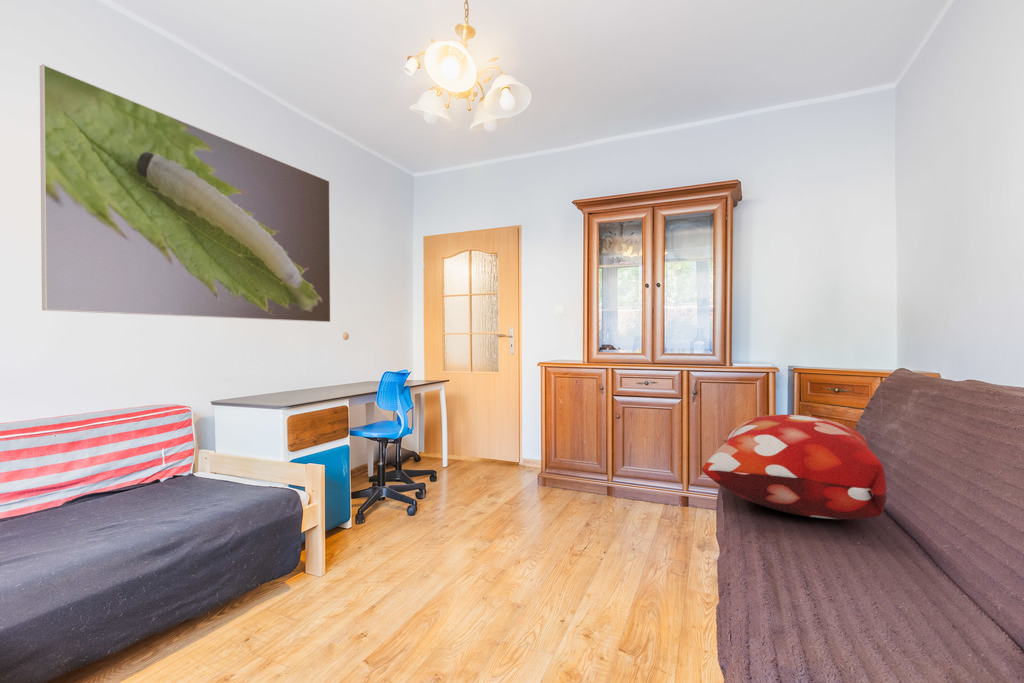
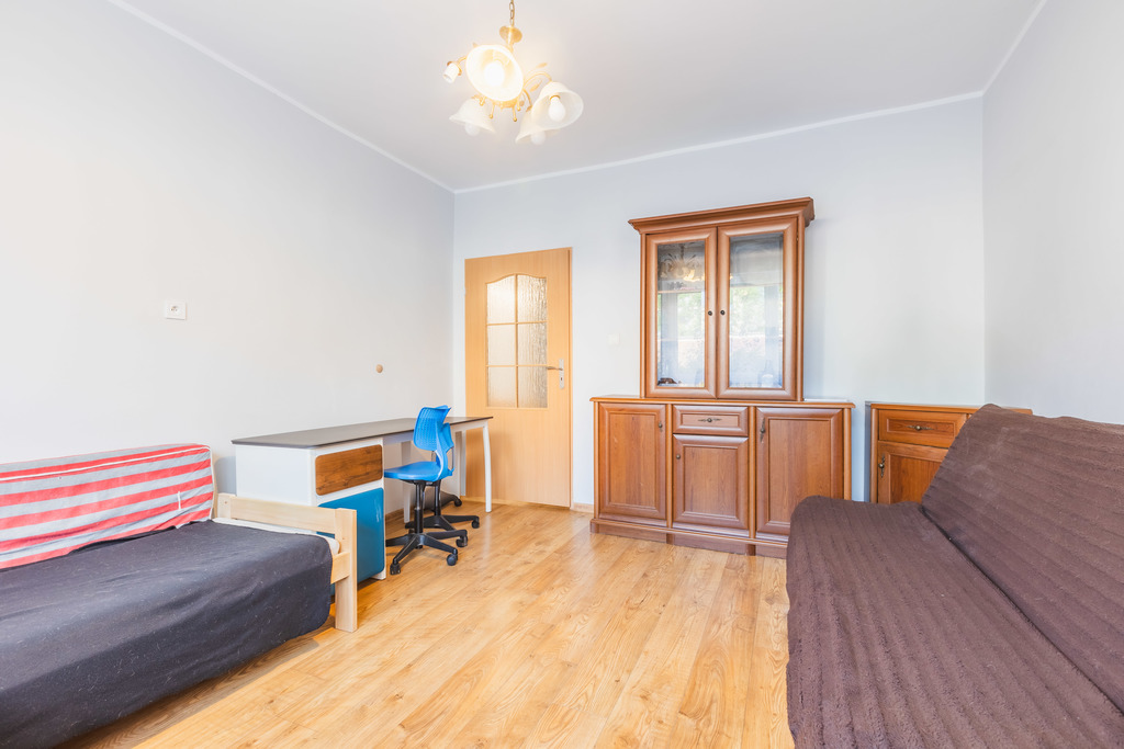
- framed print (224, 228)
- decorative pillow (788, 460)
